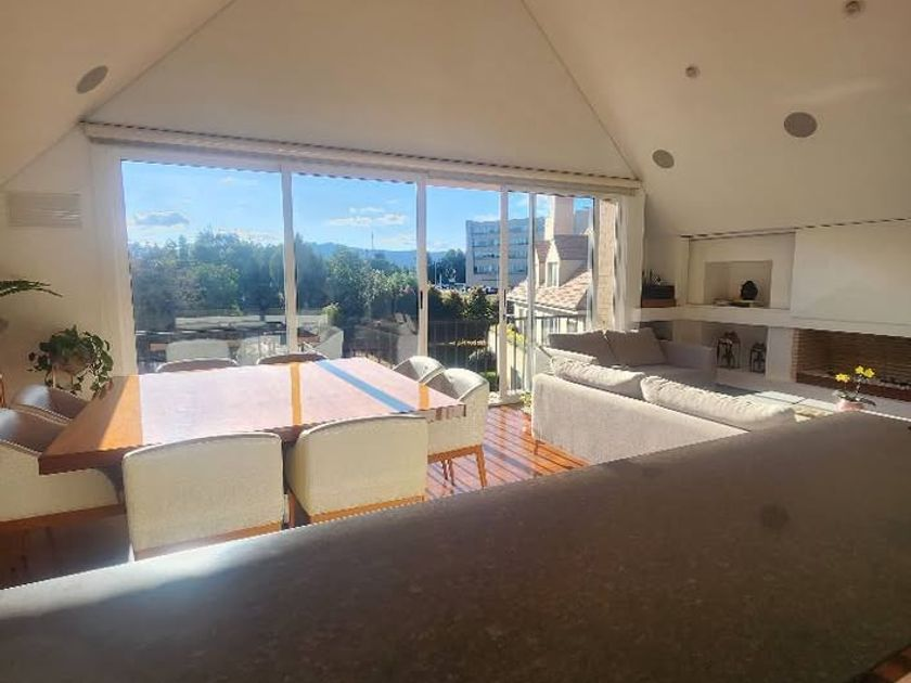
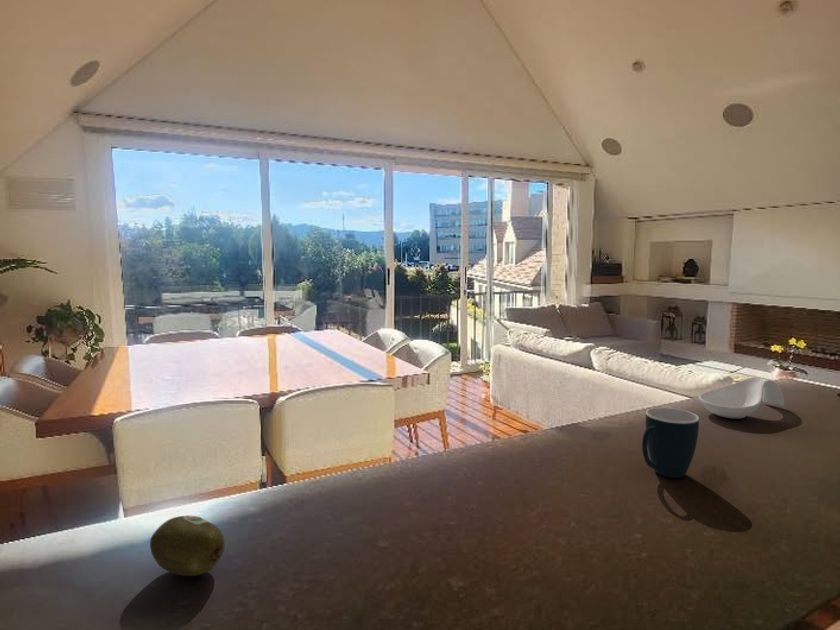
+ mug (664, 445)
+ fruit (188, 545)
+ spoon rest (744, 396)
